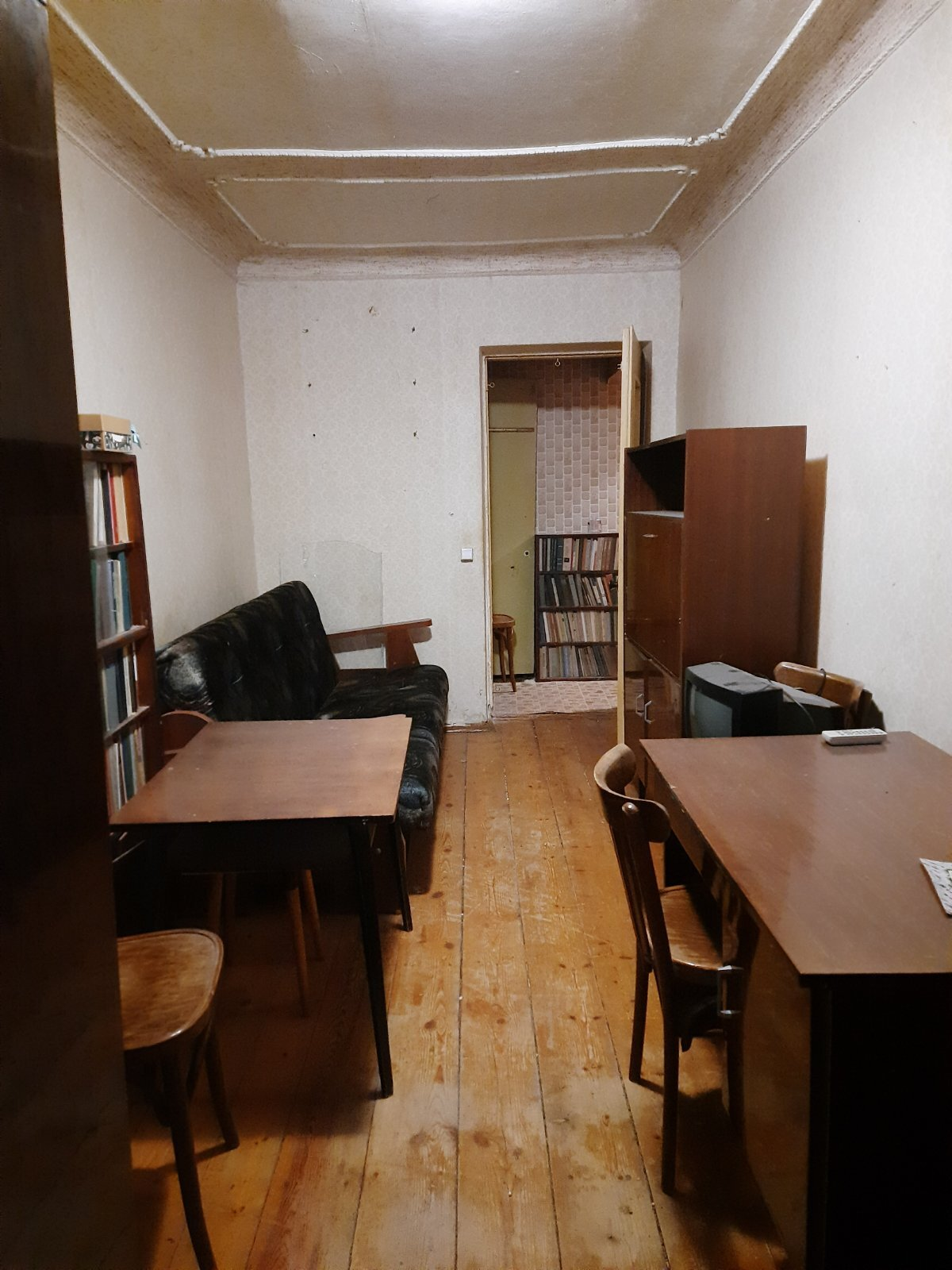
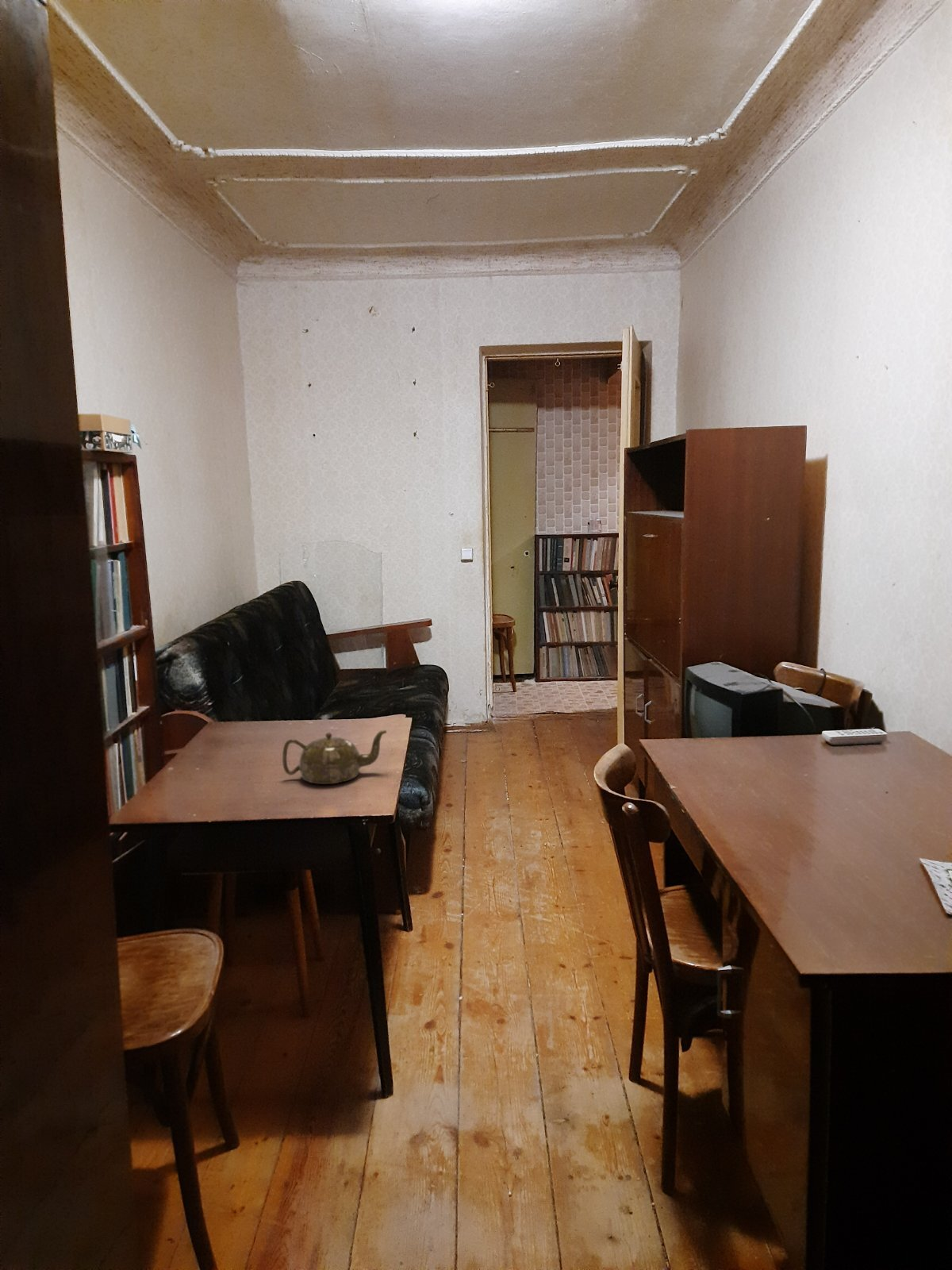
+ teapot (335, 753)
